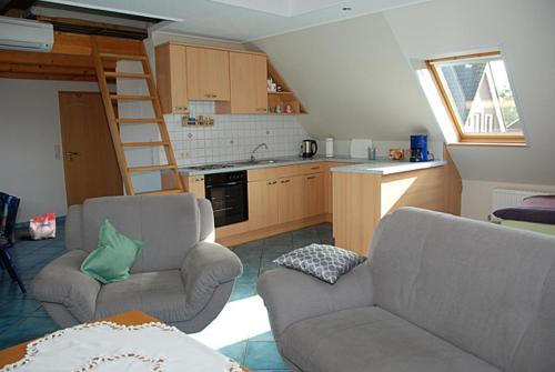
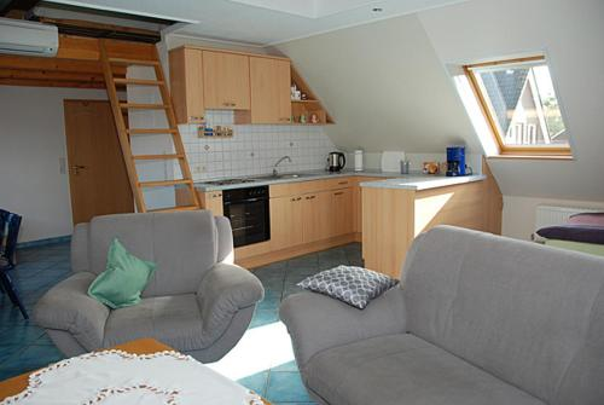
- bag (42, 224)
